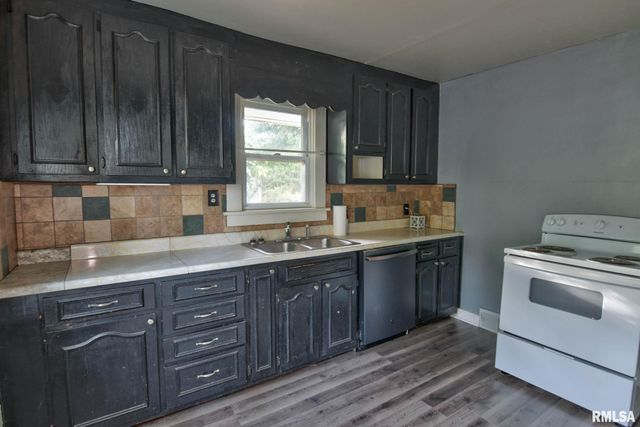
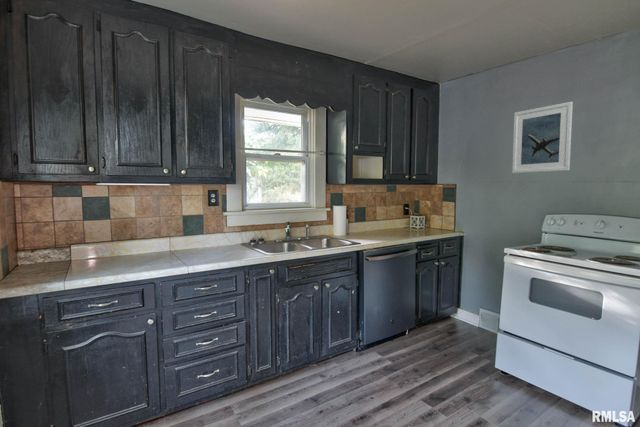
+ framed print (540, 140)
